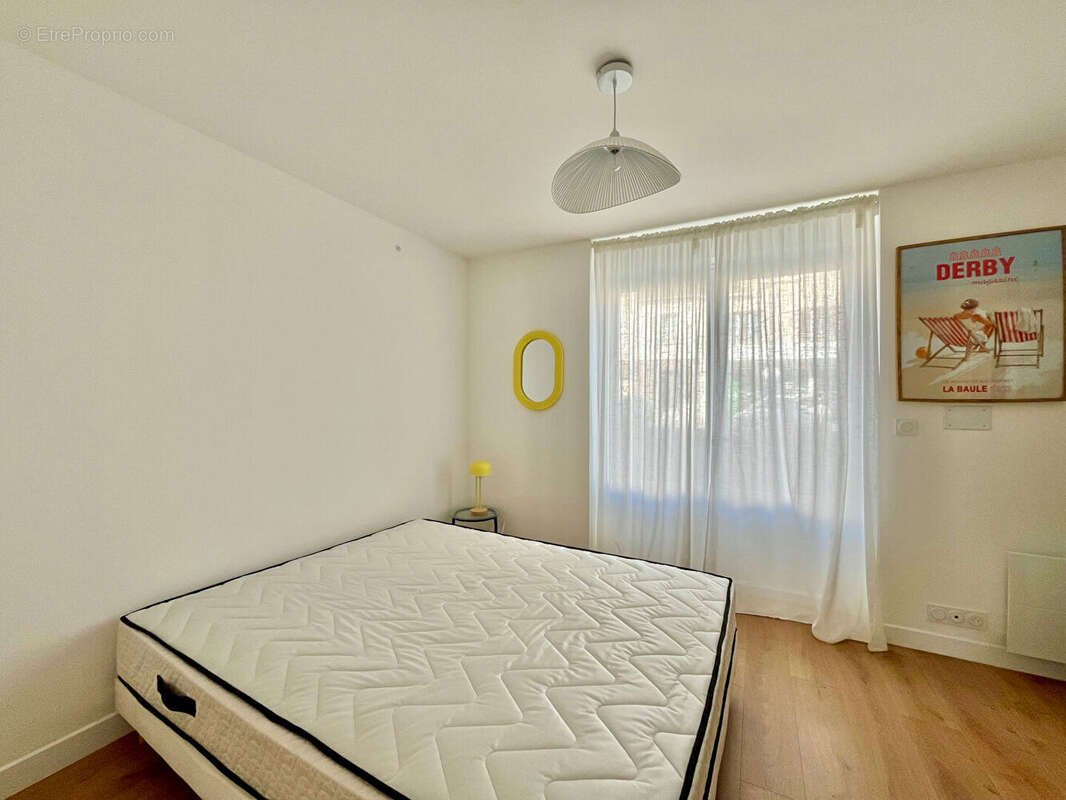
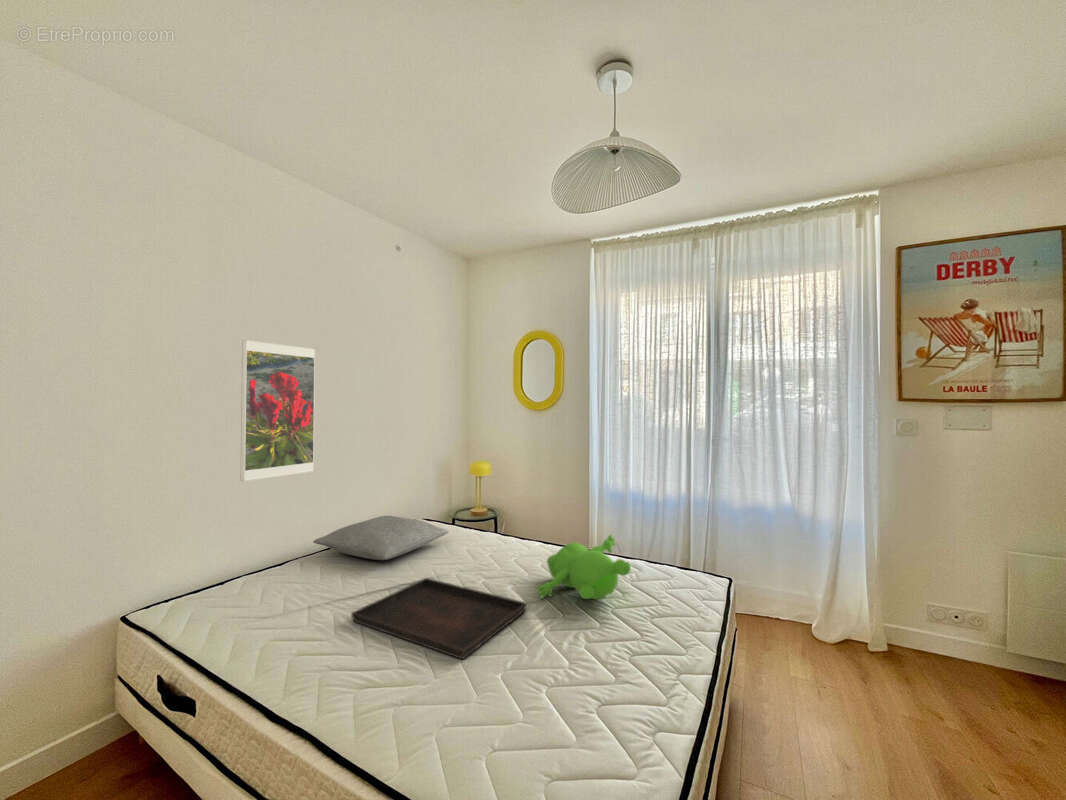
+ teddy bear (580, 566)
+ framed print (280, 410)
+ pillow (384, 536)
+ serving tray (441, 612)
